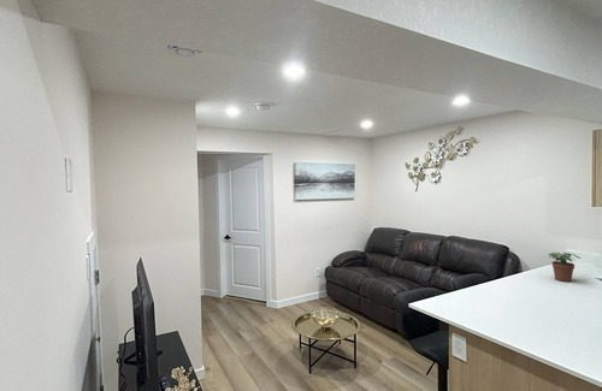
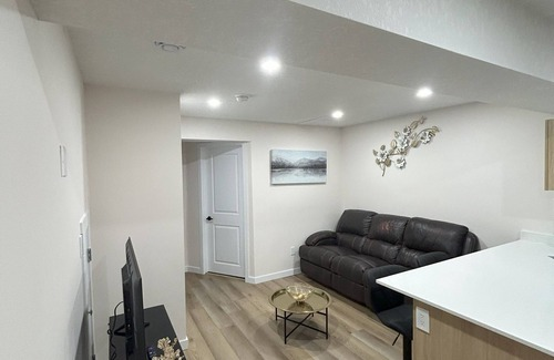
- potted plant (562, 266)
